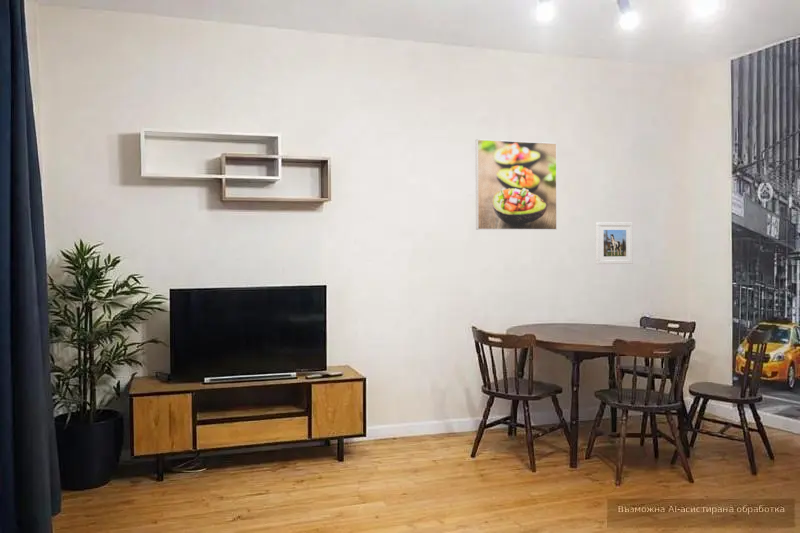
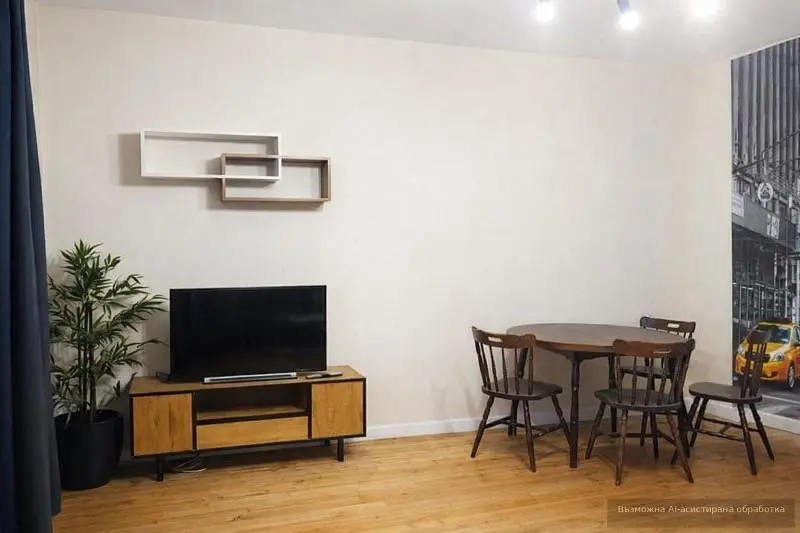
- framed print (614, 243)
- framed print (516, 185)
